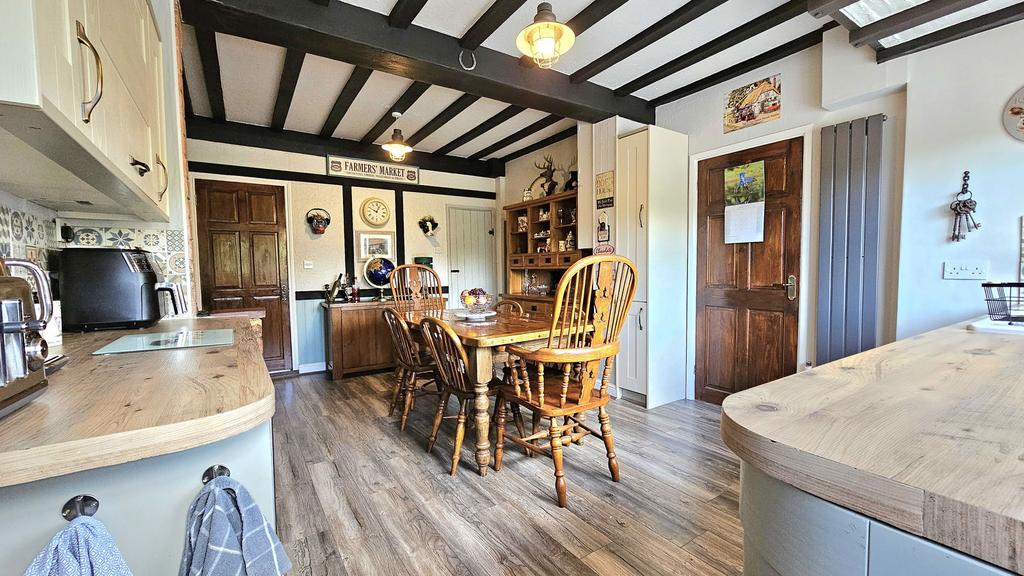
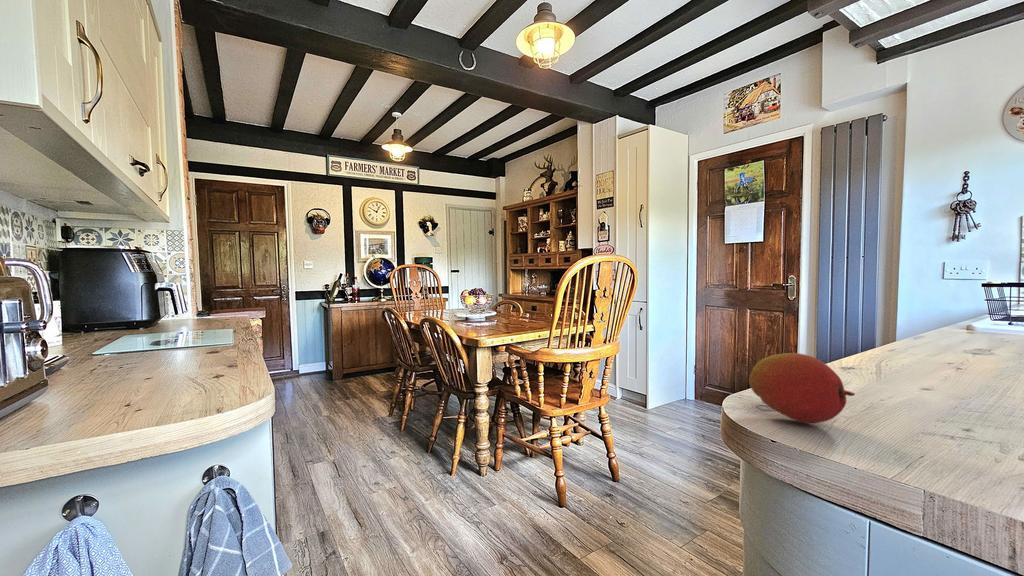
+ fruit (797, 387)
